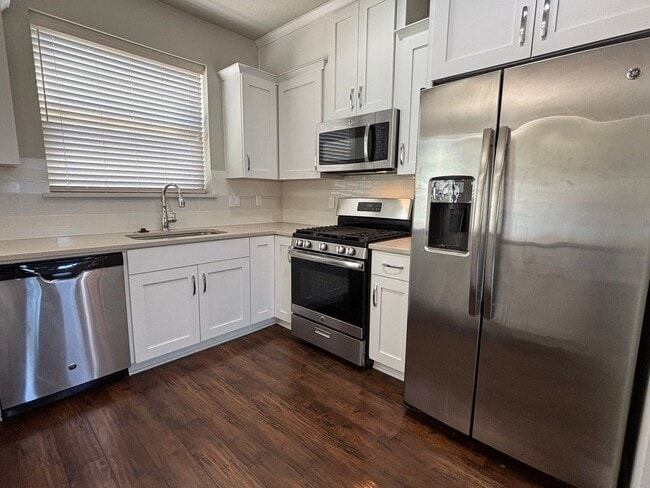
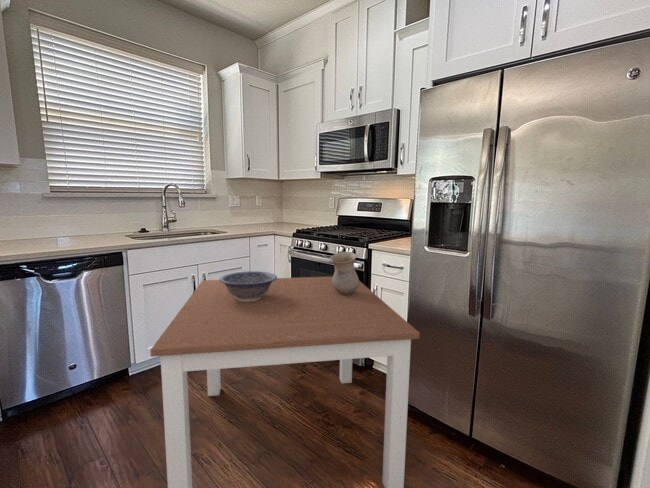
+ decorative bowl (248, 287)
+ vase (344, 273)
+ dining table (286, 363)
